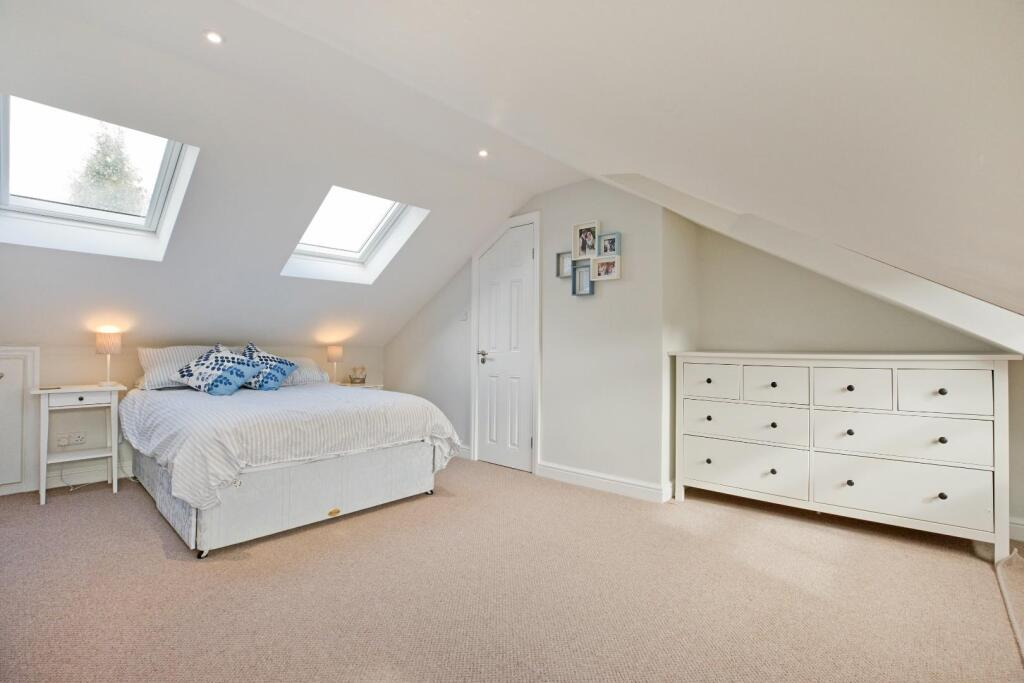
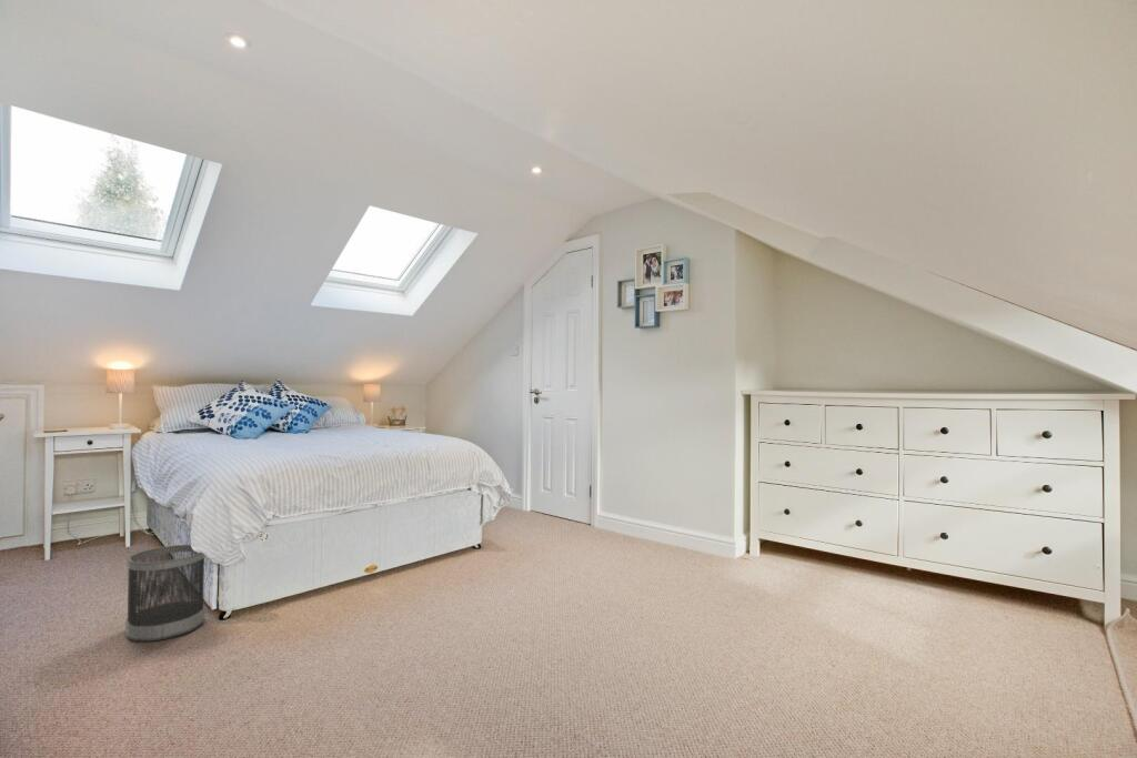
+ wastebasket (167, 589)
